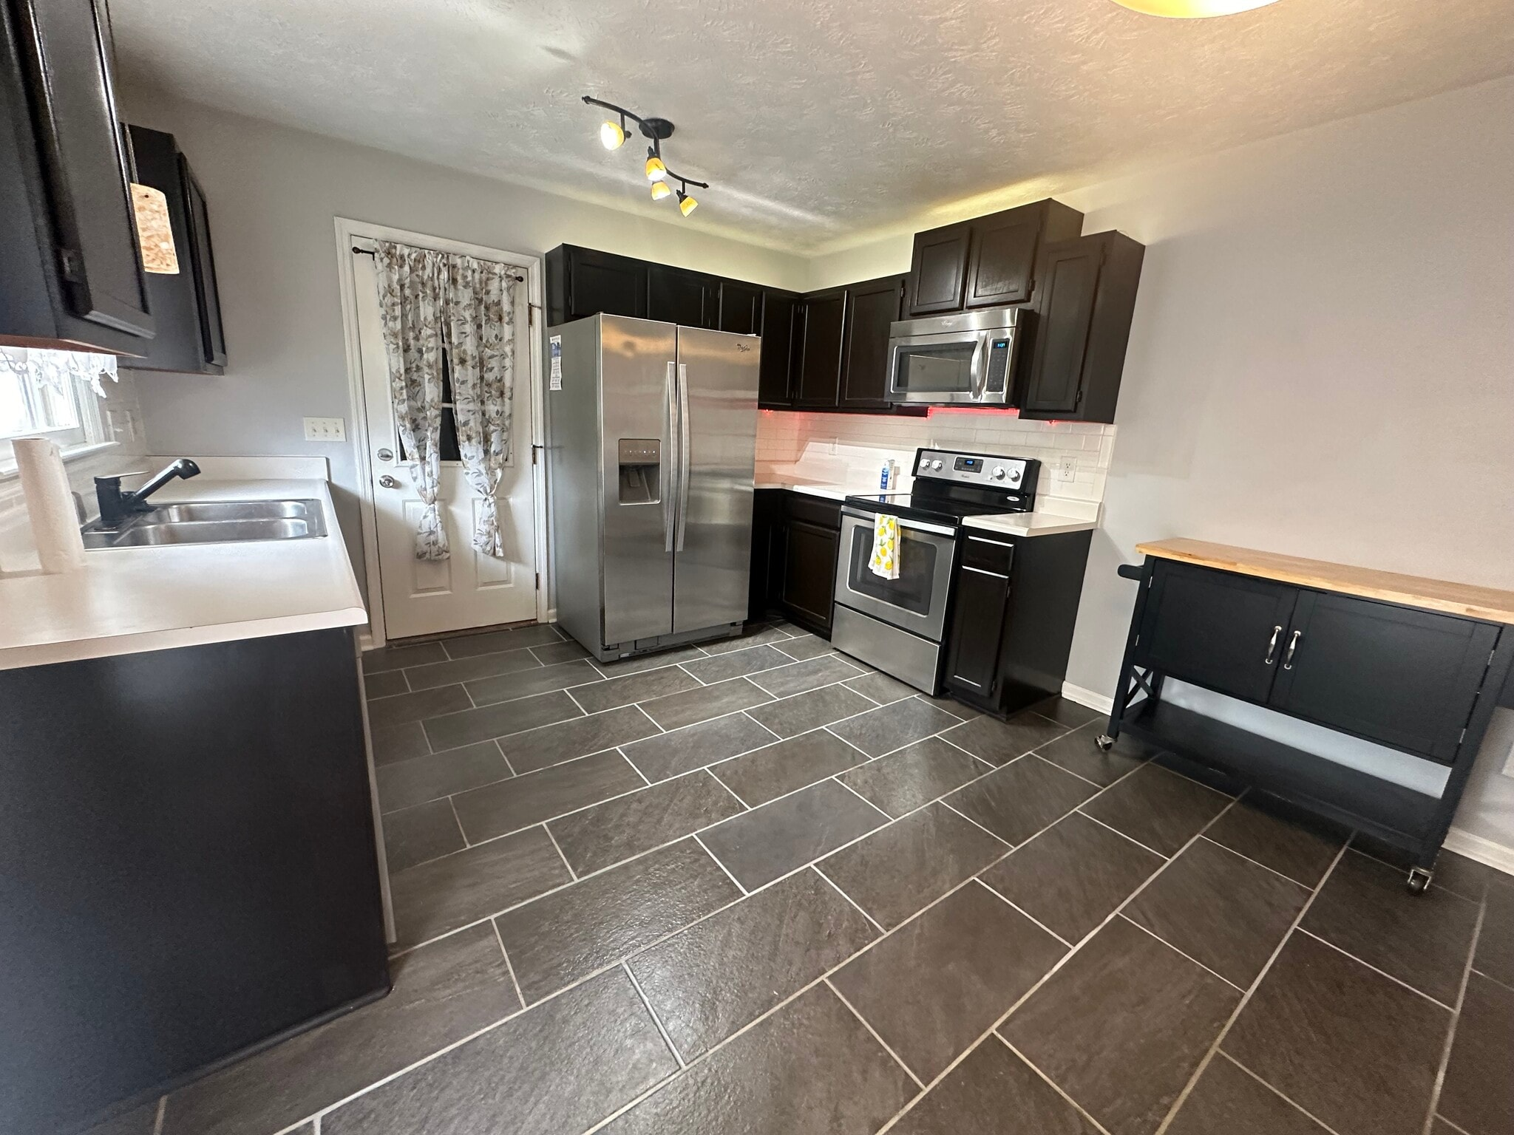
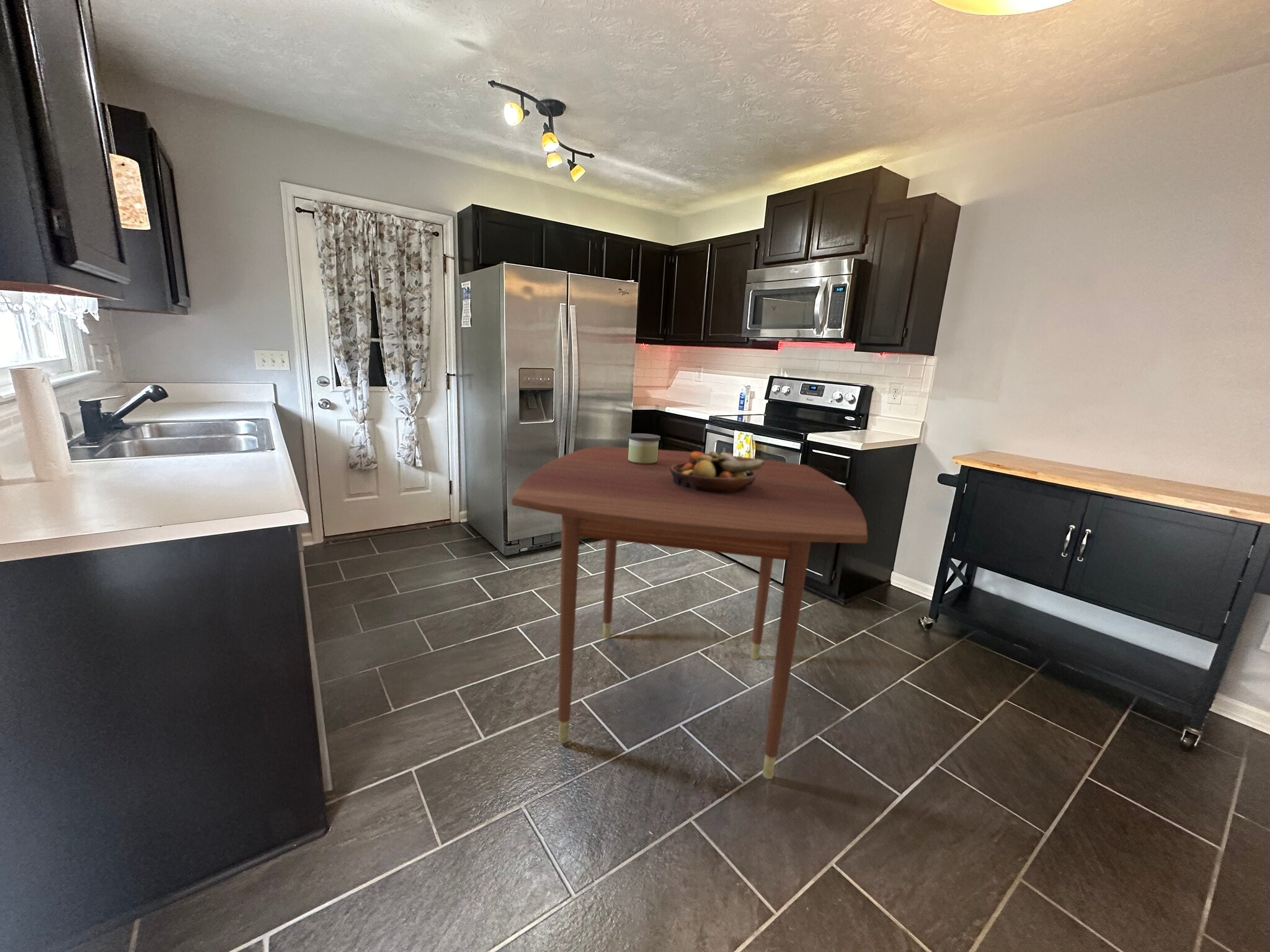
+ fruit bowl (714, 466)
+ candle (643, 448)
+ dining table (686, 549)
